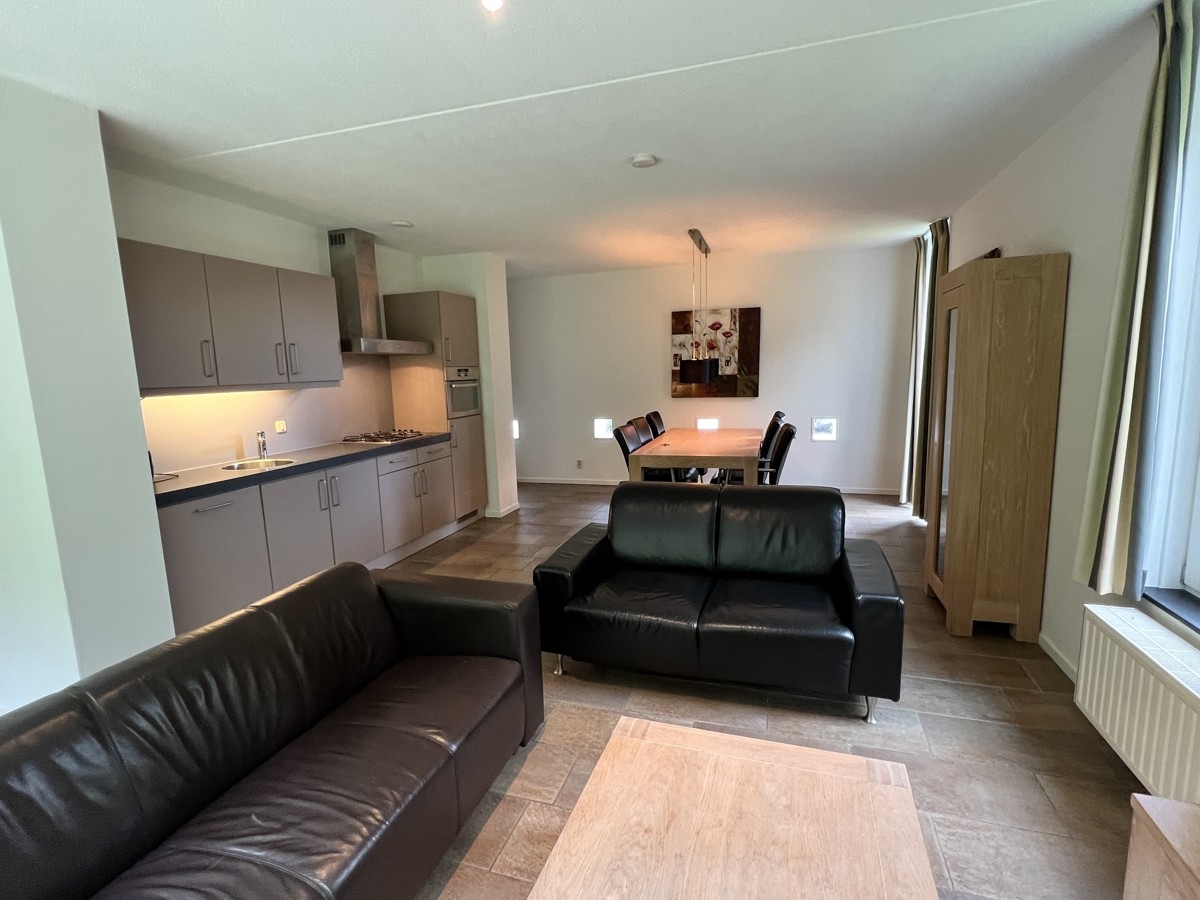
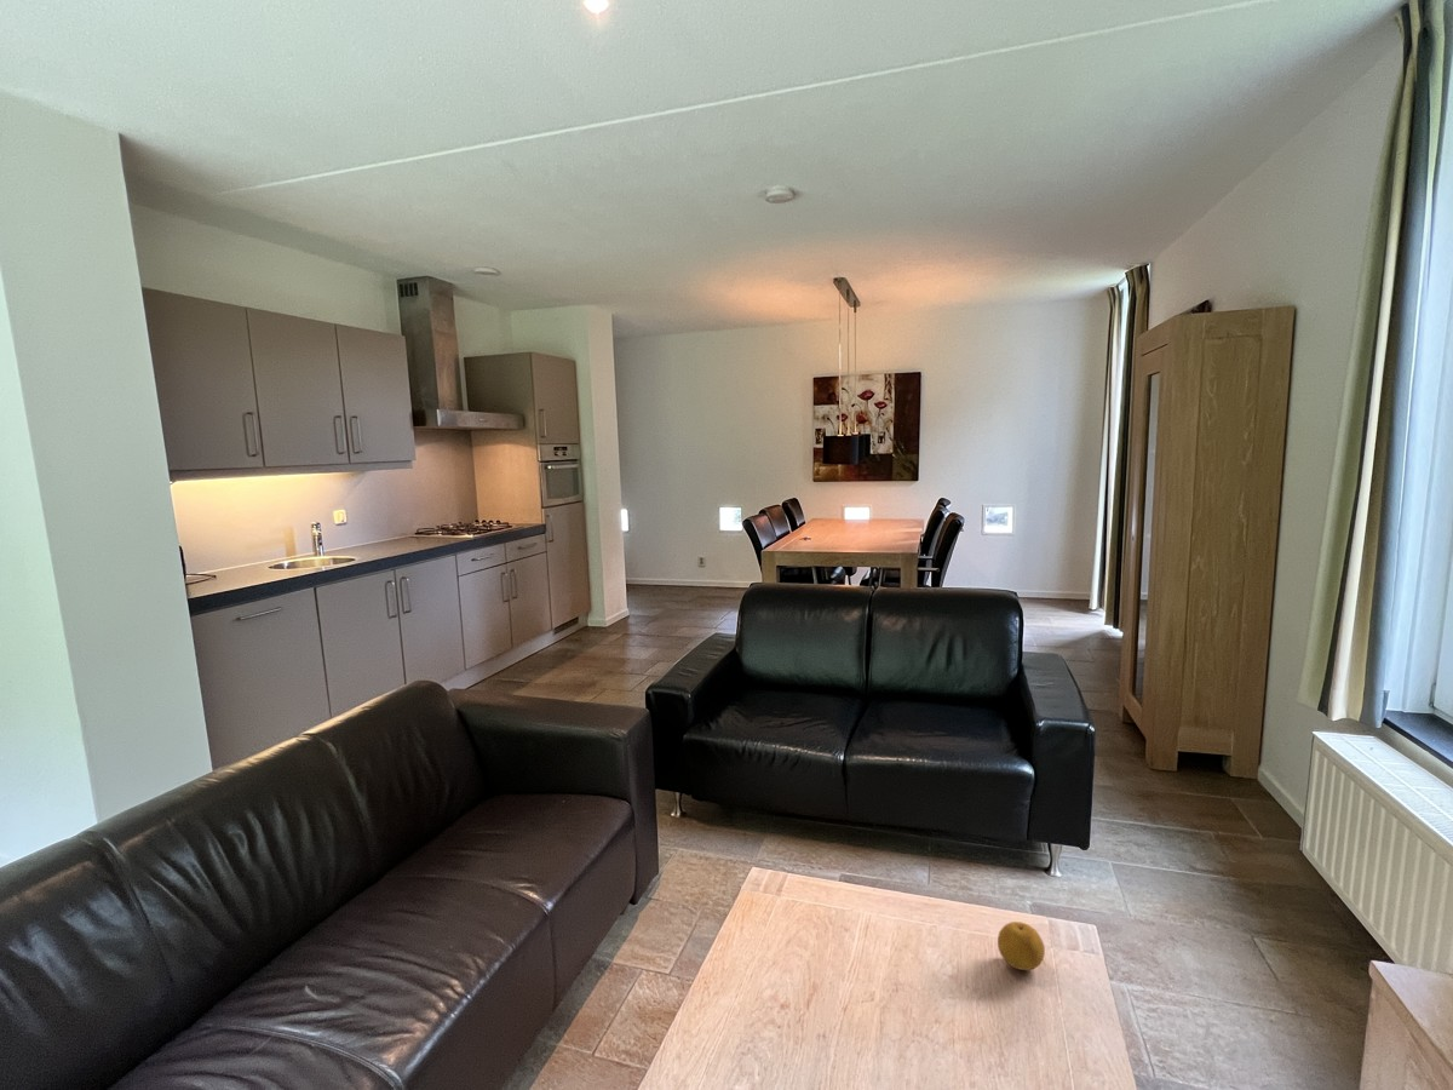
+ fruit (1021, 946)
